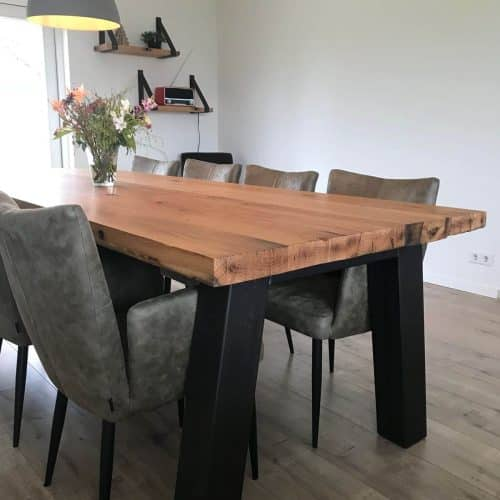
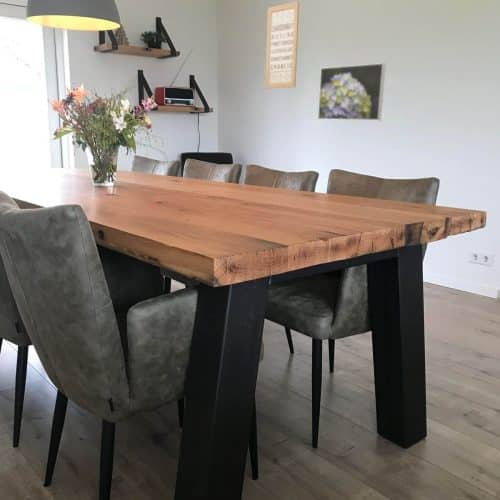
+ wall art (281, 47)
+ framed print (349, 93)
